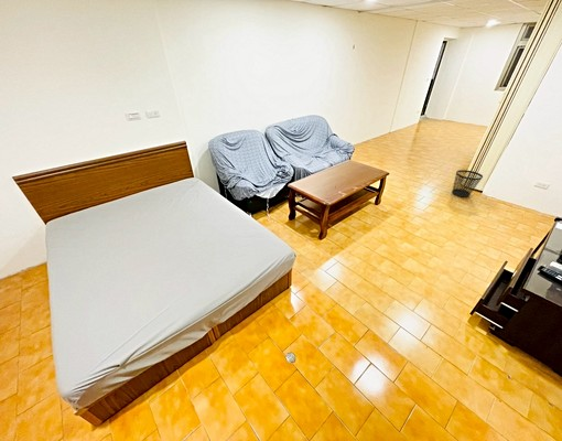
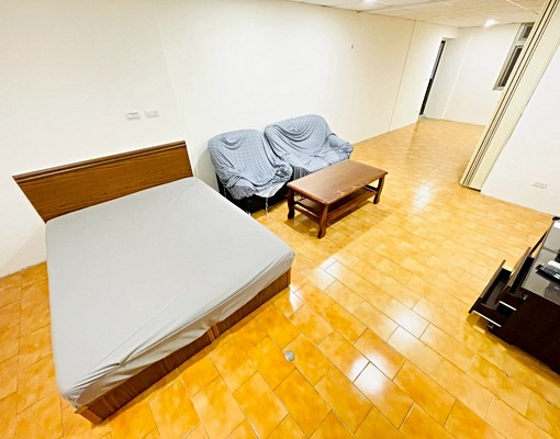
- wastebasket (464, 184)
